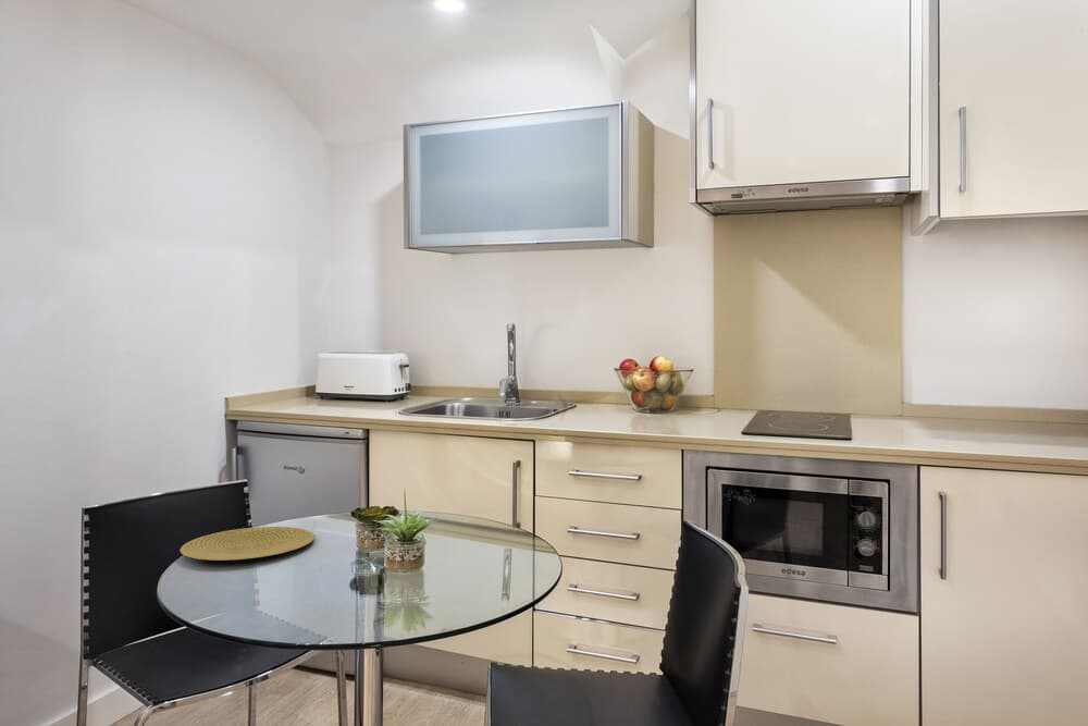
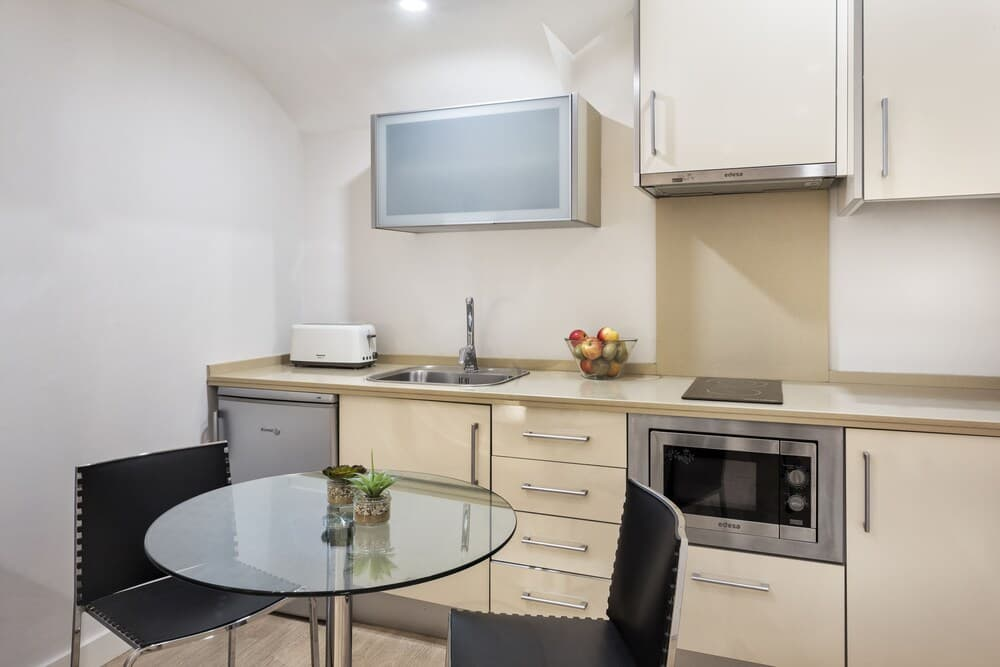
- plate (249, 543)
